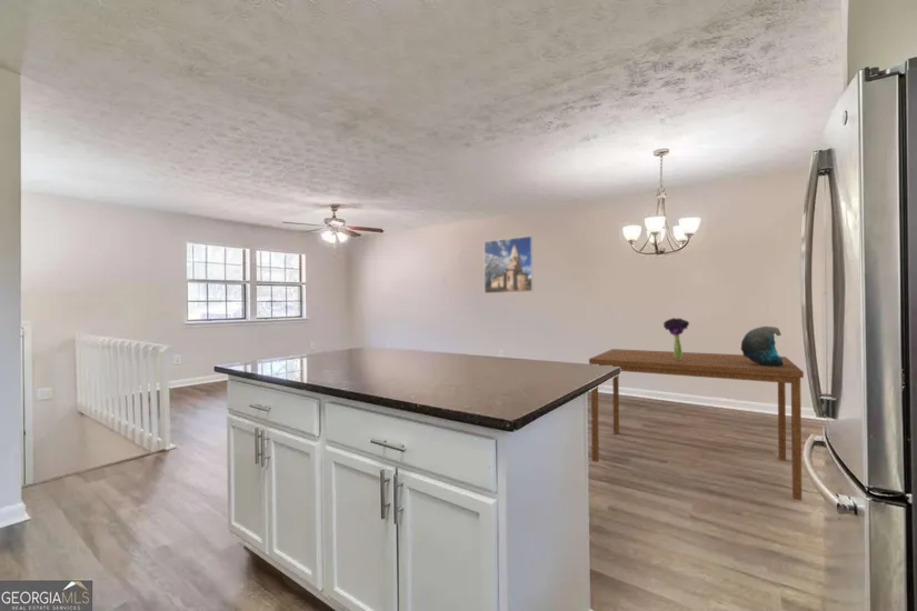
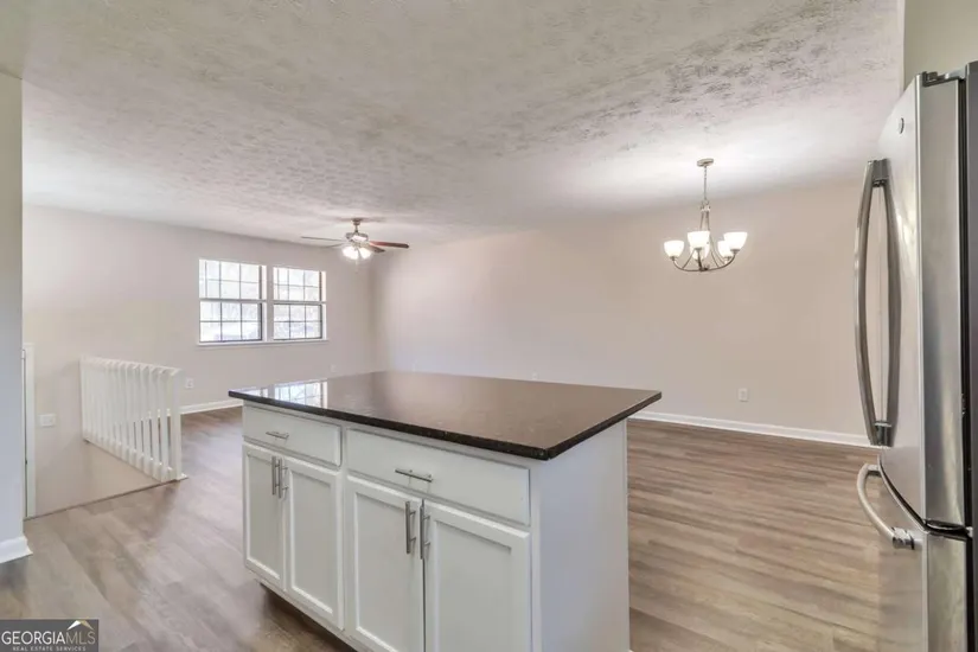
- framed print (507, 266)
- dining table (689, 375)
- decorative bowl (764, 344)
- bouquet (676, 338)
